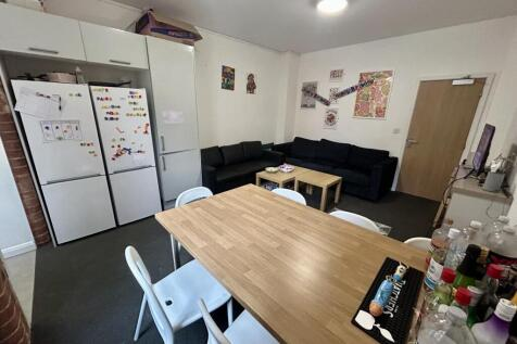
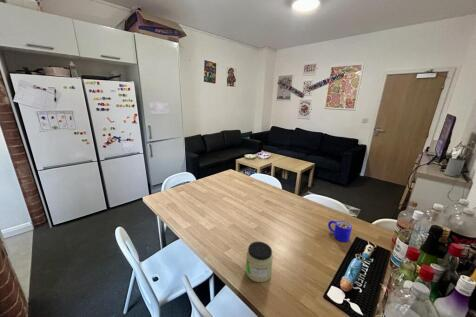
+ mug (338, 229)
+ jar (259, 260)
